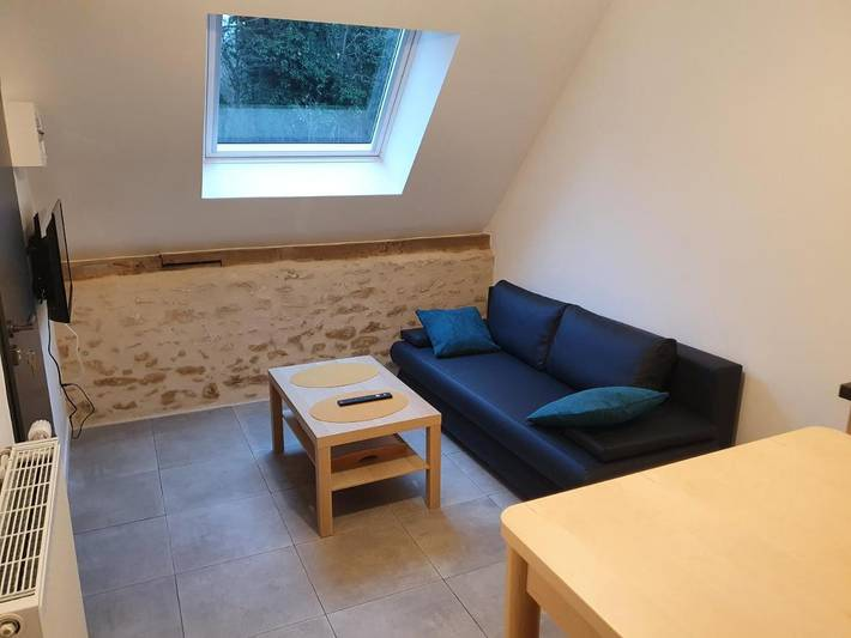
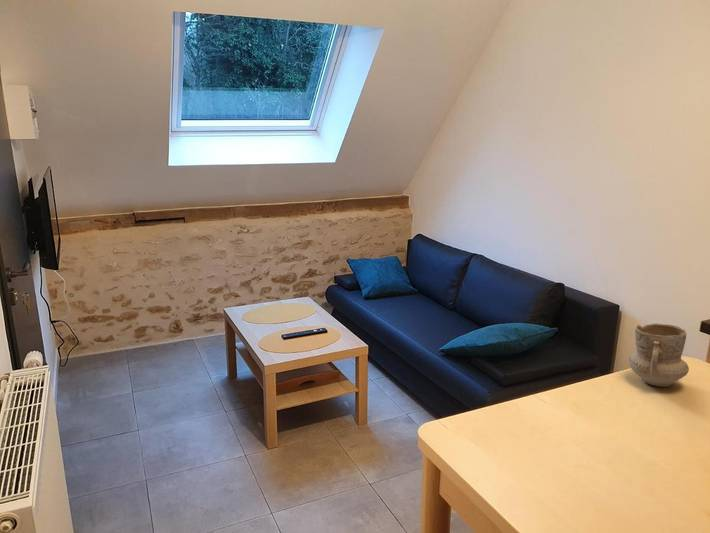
+ mug (658, 354)
